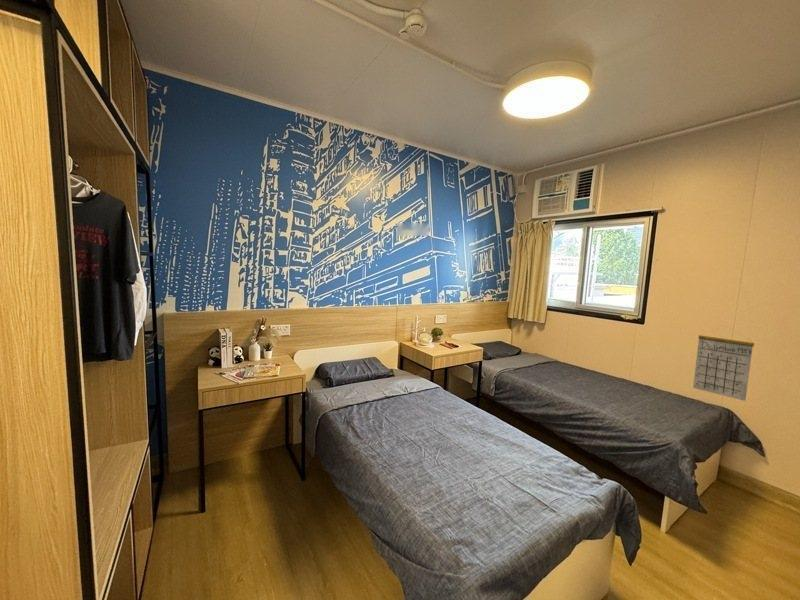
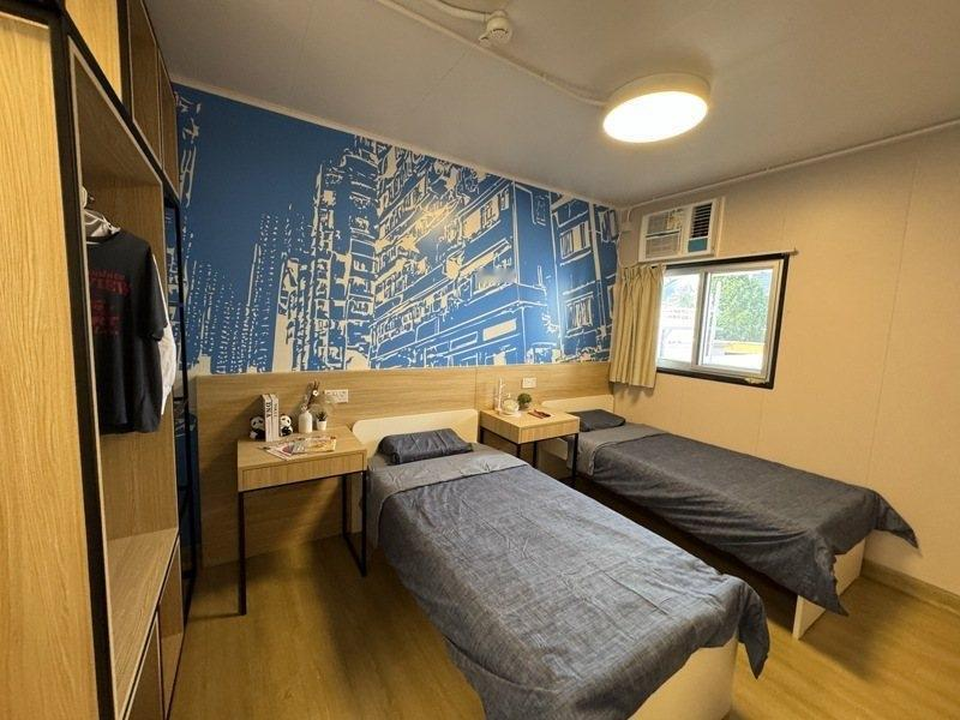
- calendar (722, 360)
